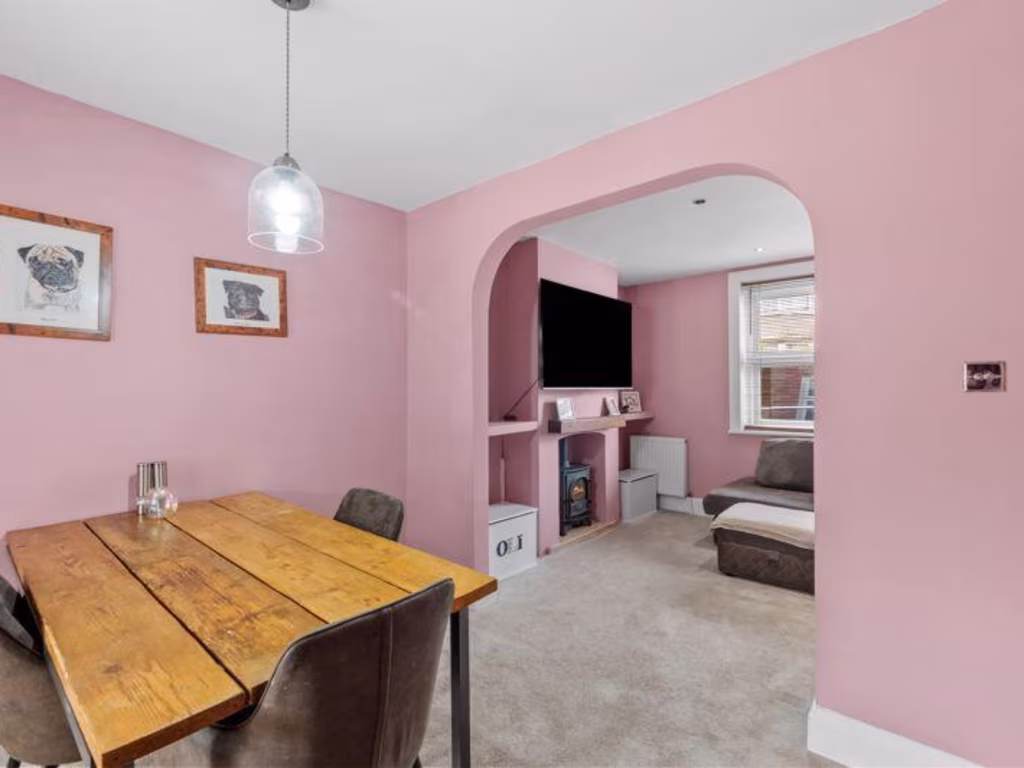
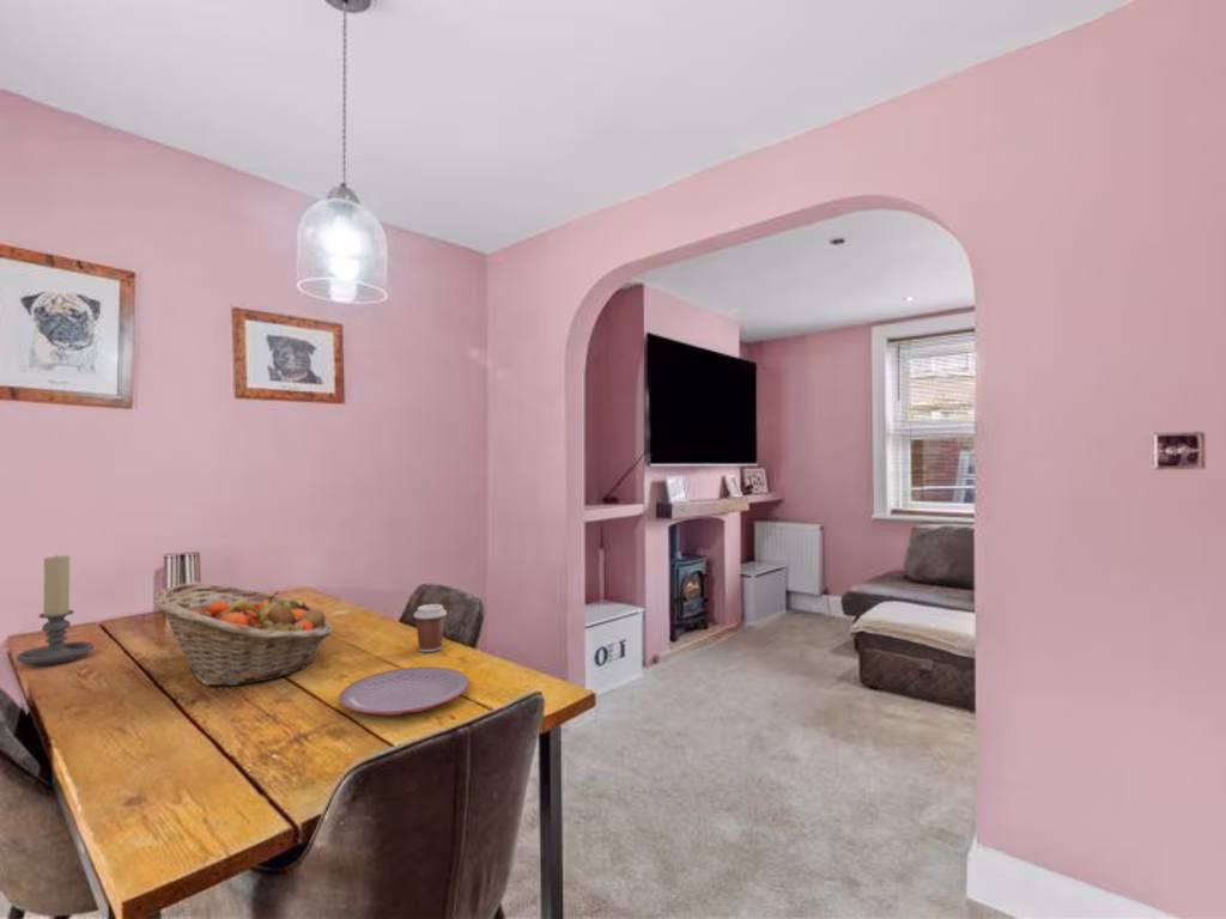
+ plate (406, 692)
+ candle holder (55, 605)
+ fruit basket (248, 623)
+ coffee cup (430, 627)
